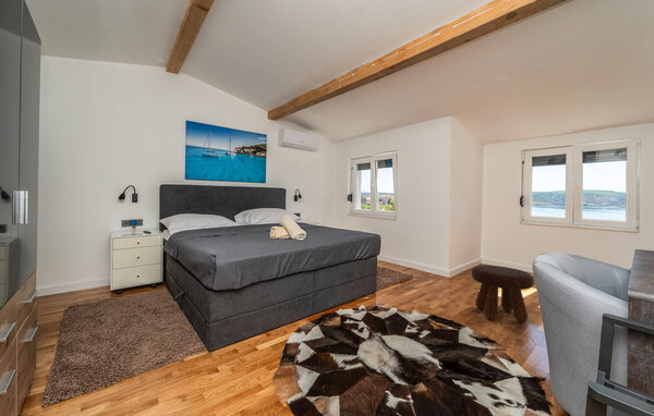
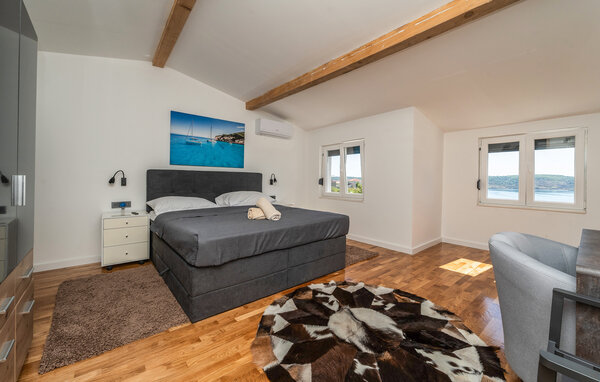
- footstool (501, 292)
